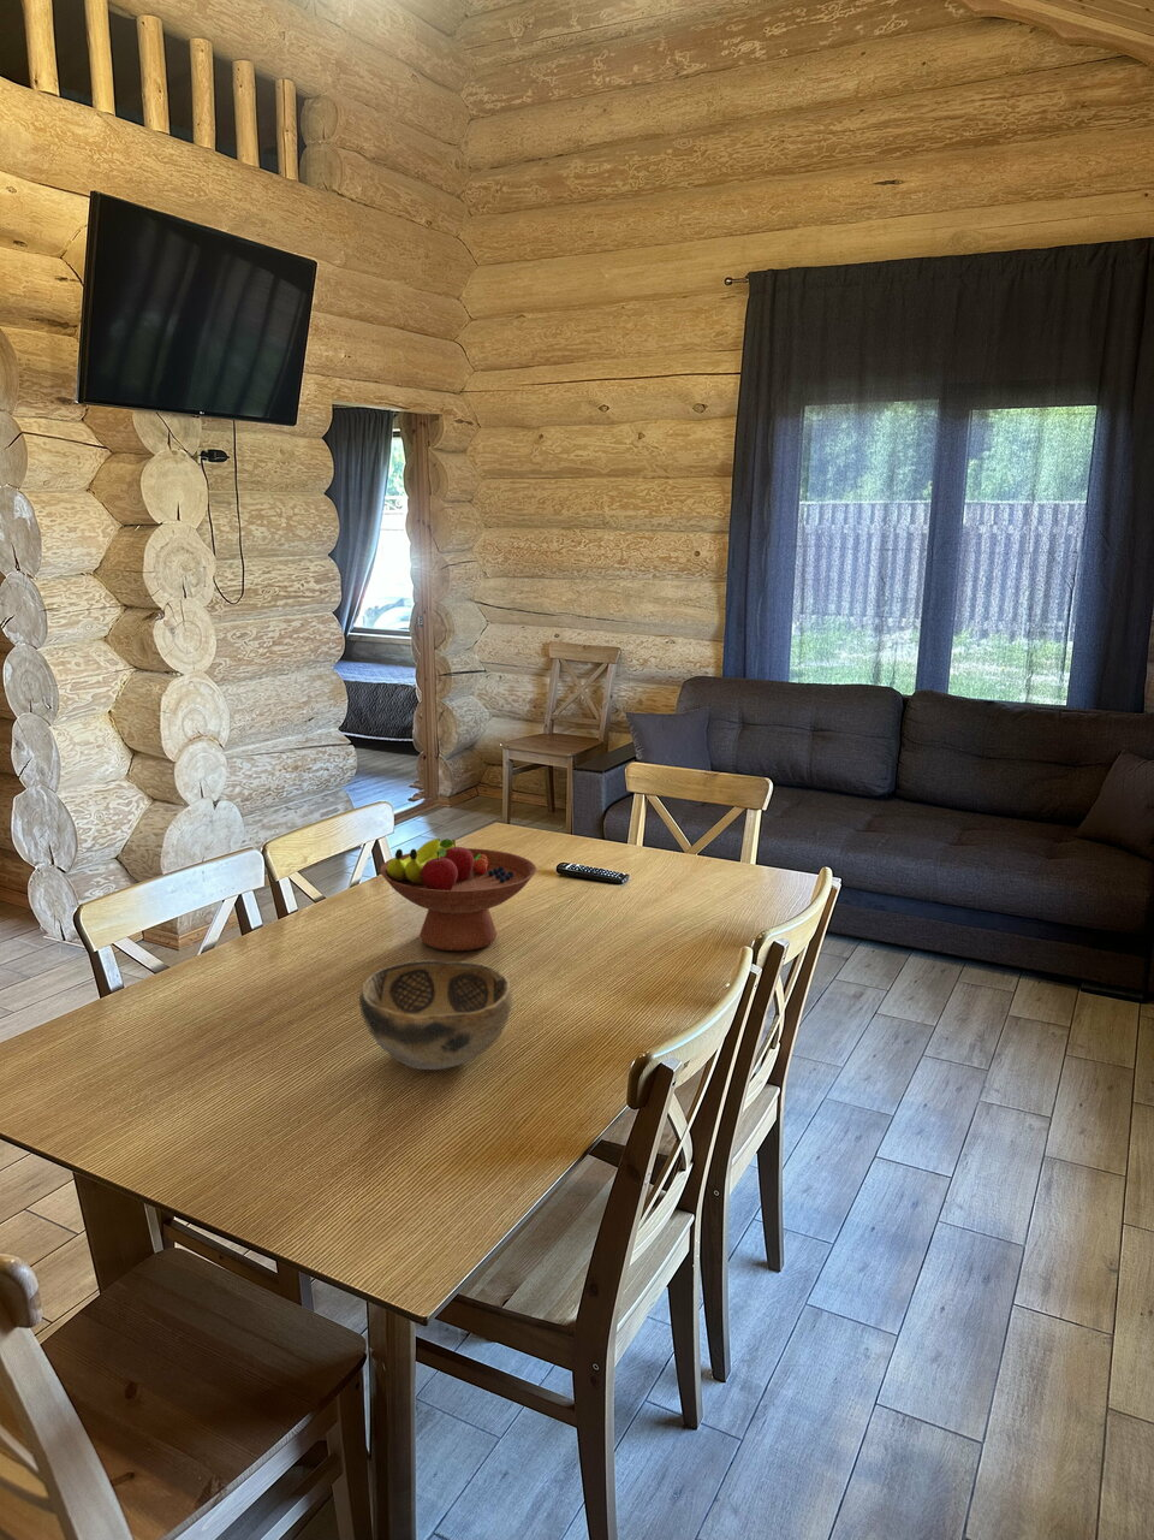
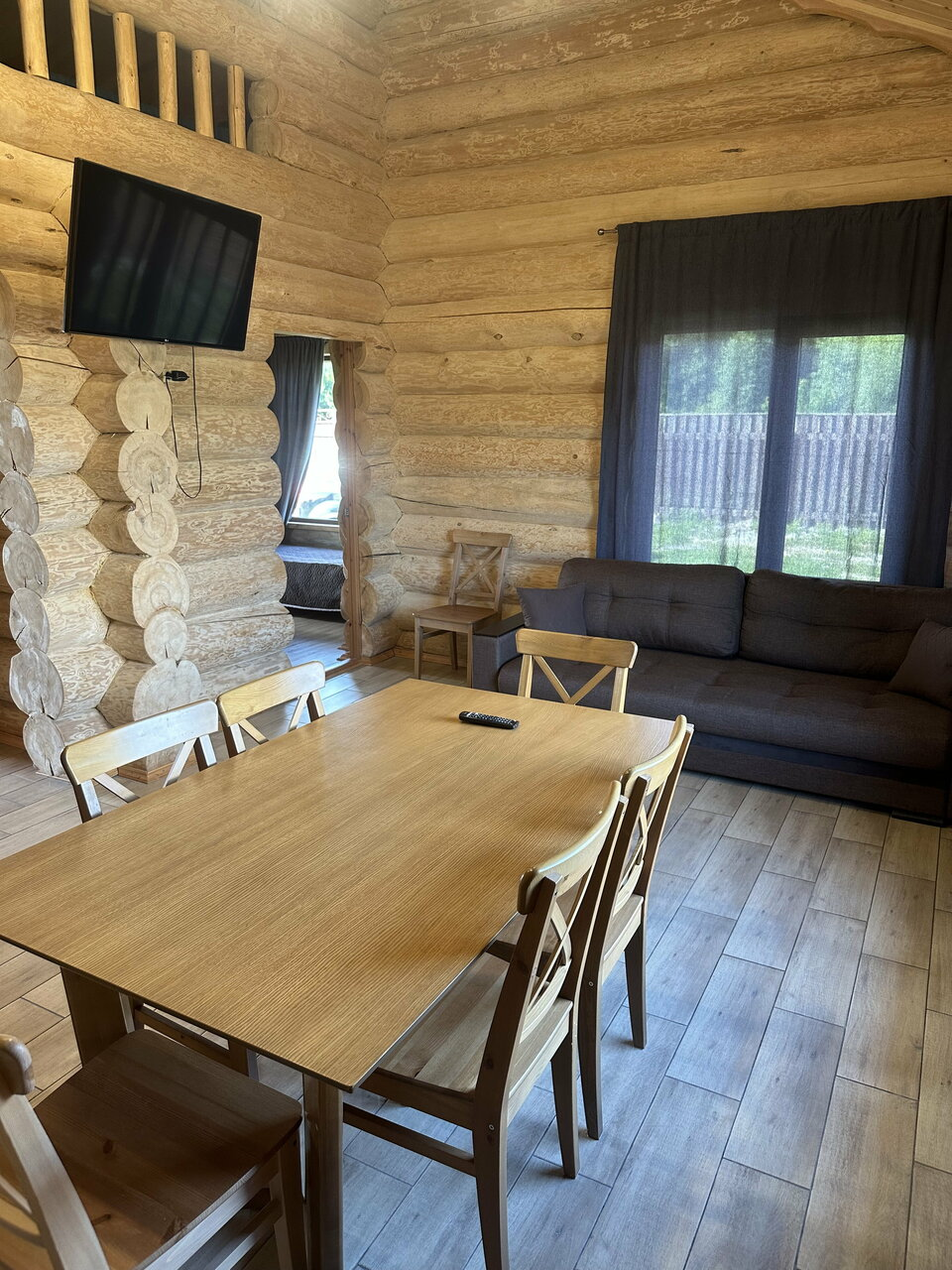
- decorative bowl (436, 1021)
- fruit bowl (458, 889)
